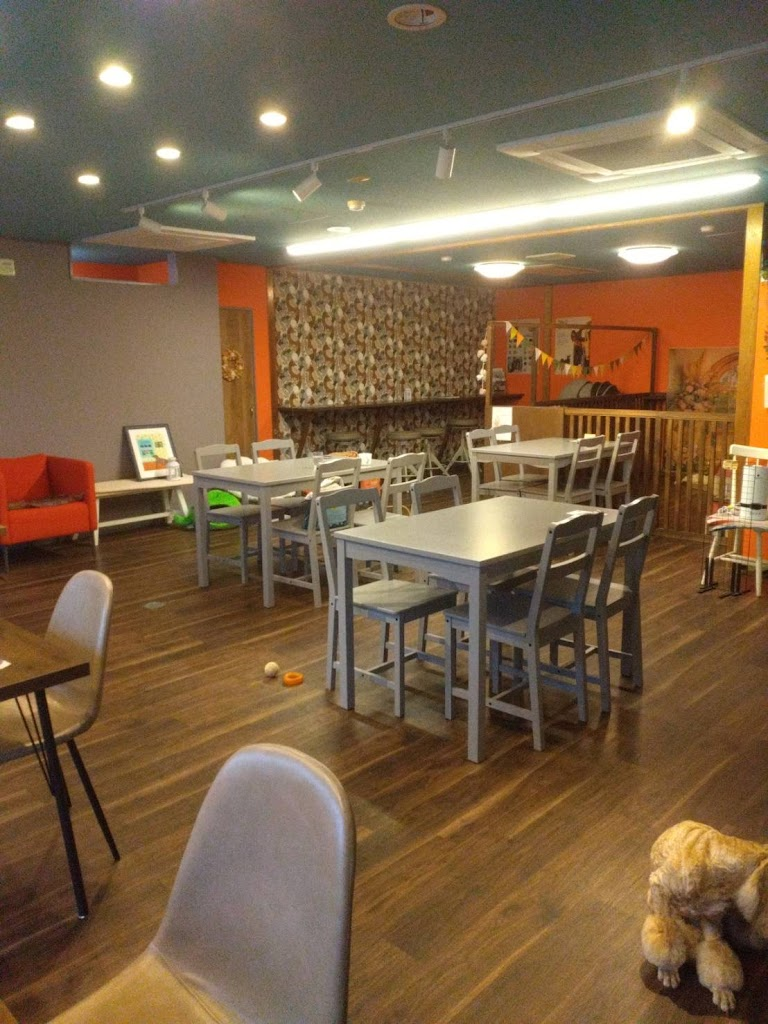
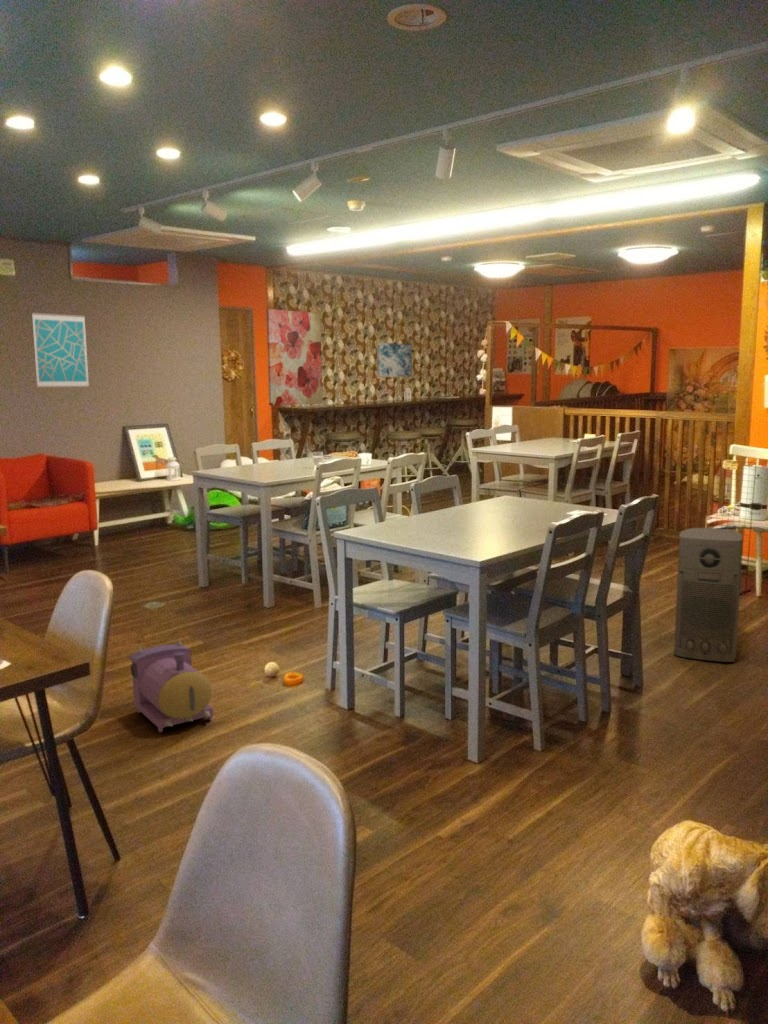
+ air purifier (708, 592)
+ wall art (61, 351)
+ toy train (173, 684)
+ wall art (295, 358)
+ wall art (394, 360)
